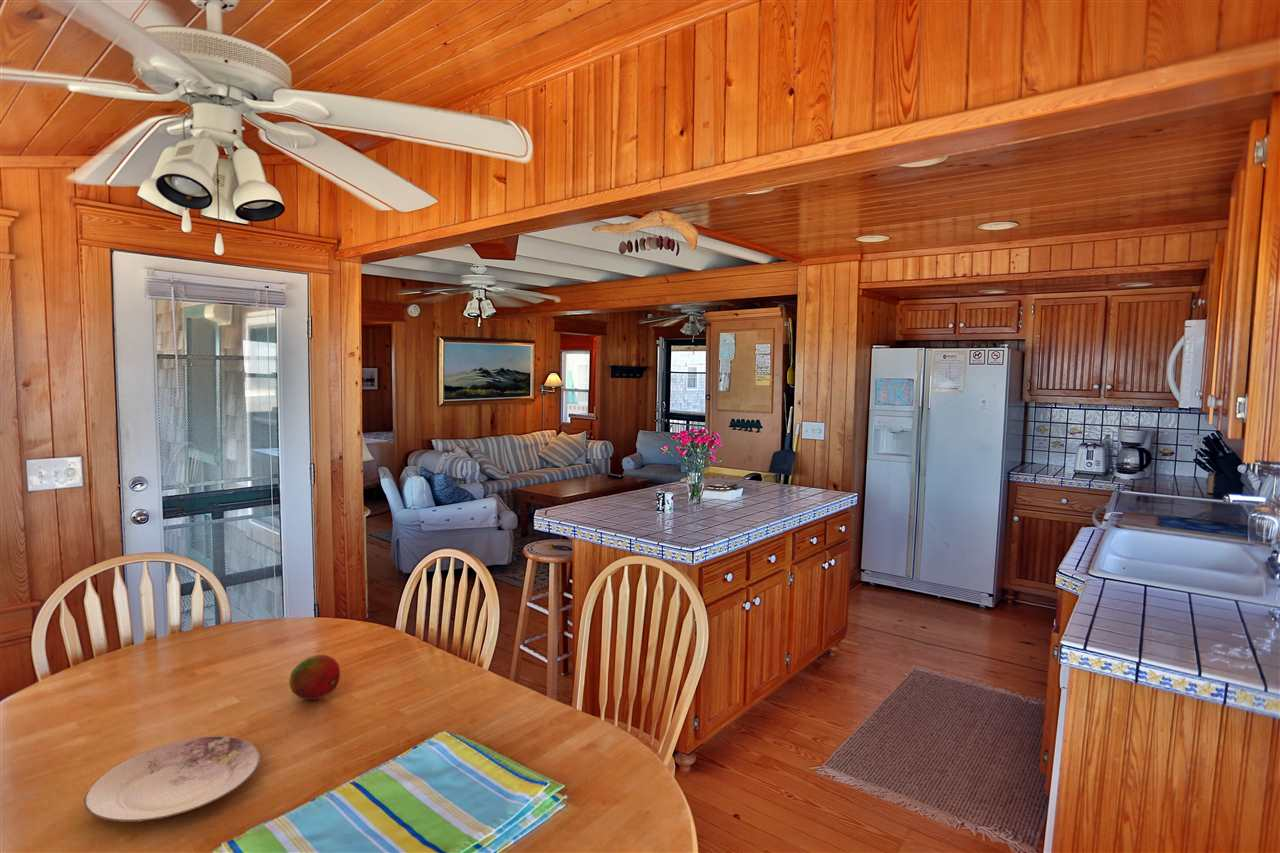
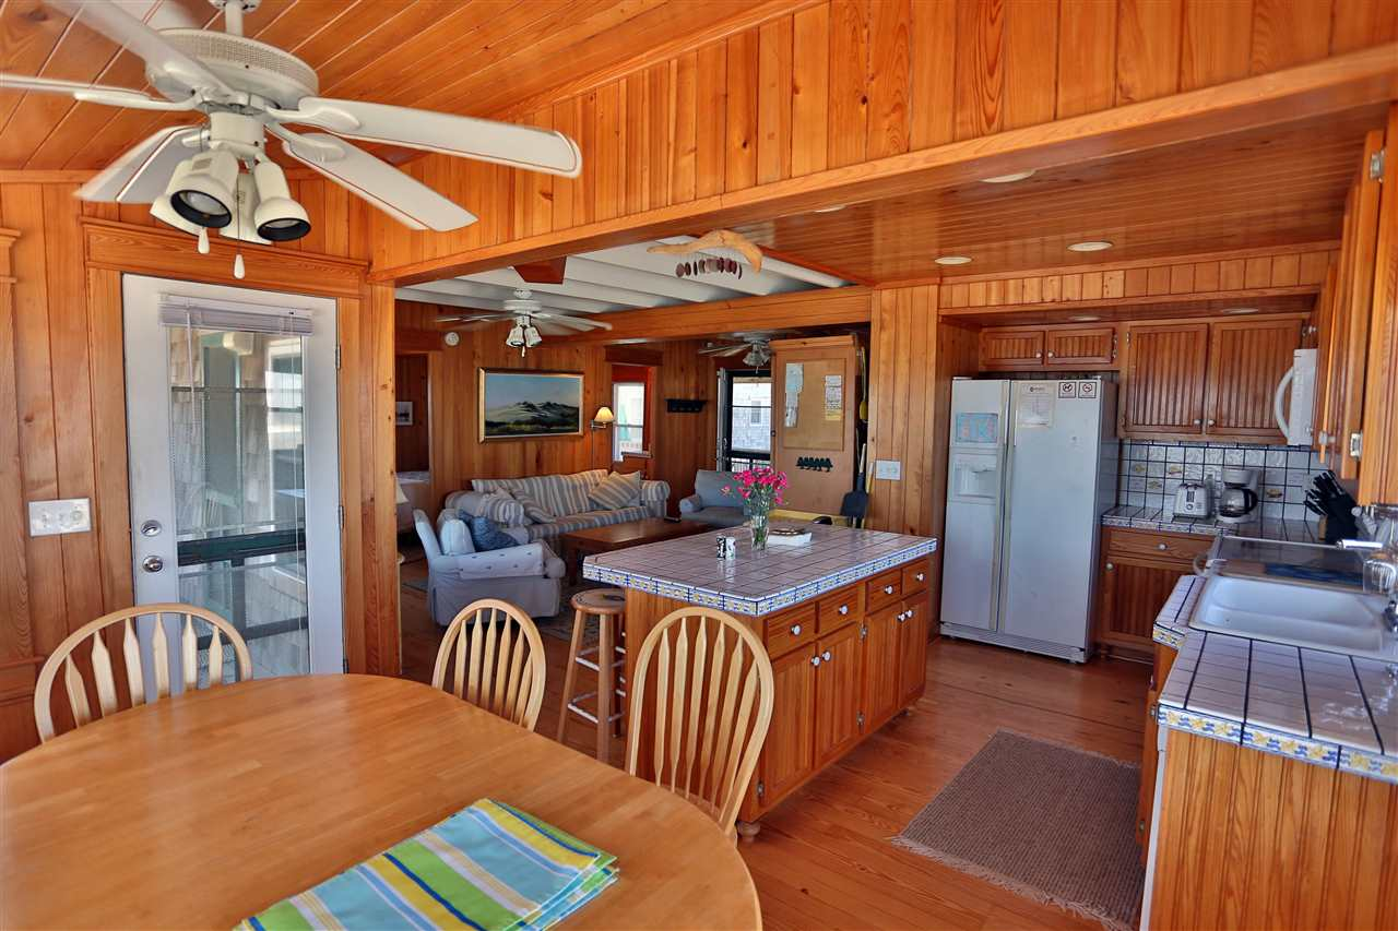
- plate (177, 782)
- fruit (314, 677)
